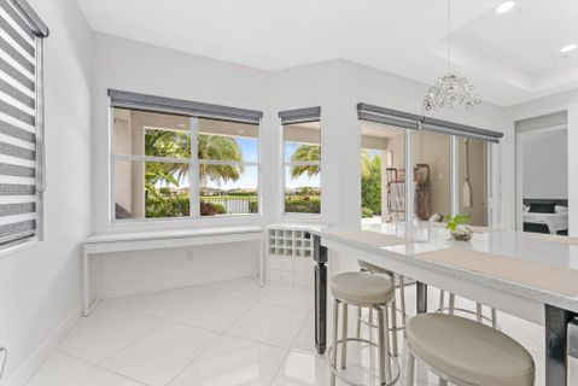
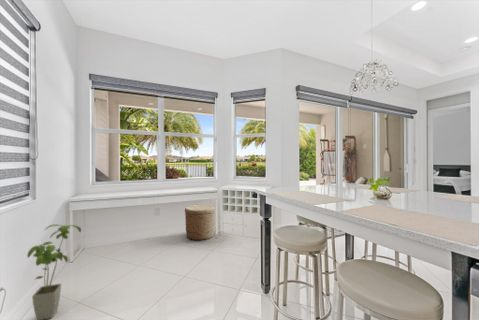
+ house plant (55, 267)
+ woven basket (200, 221)
